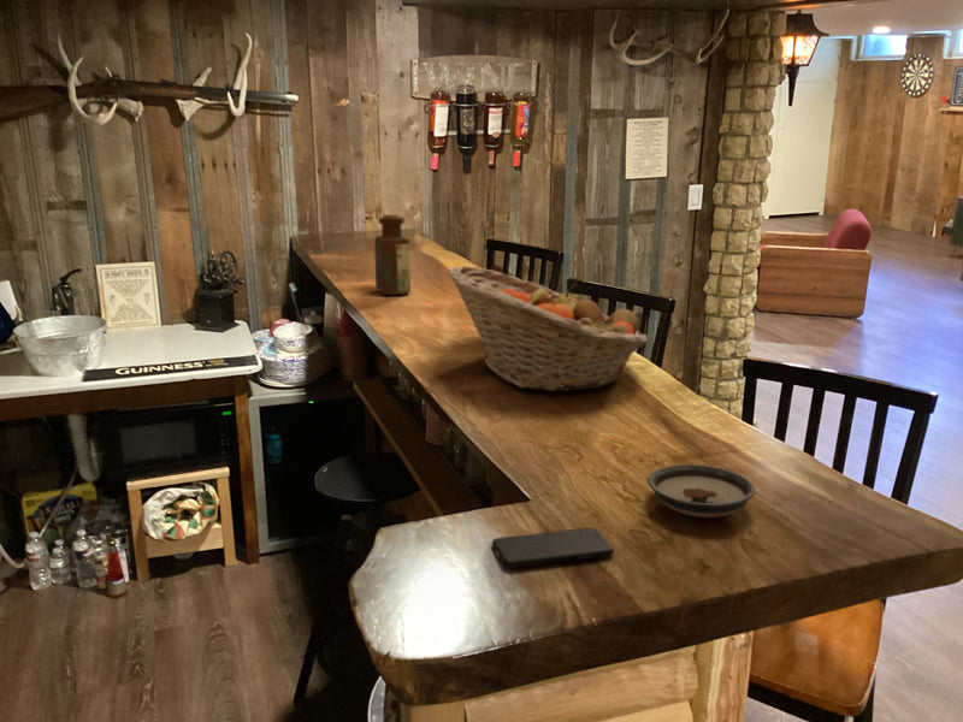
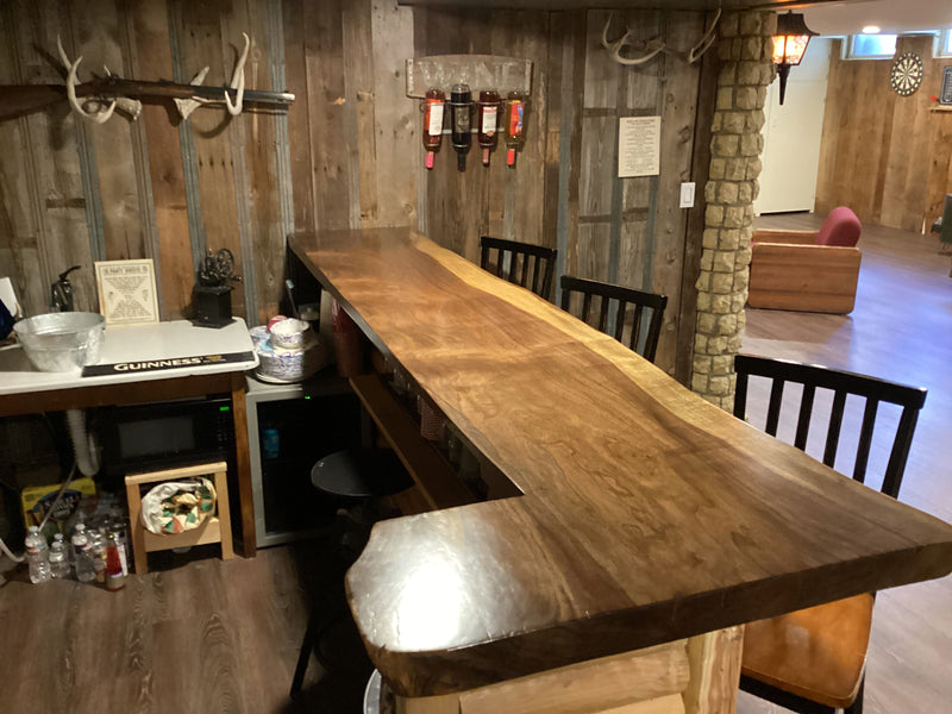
- bottle (391, 253)
- fruit basket (544, 320)
- smartphone (551, 546)
- saucer (699, 495)
